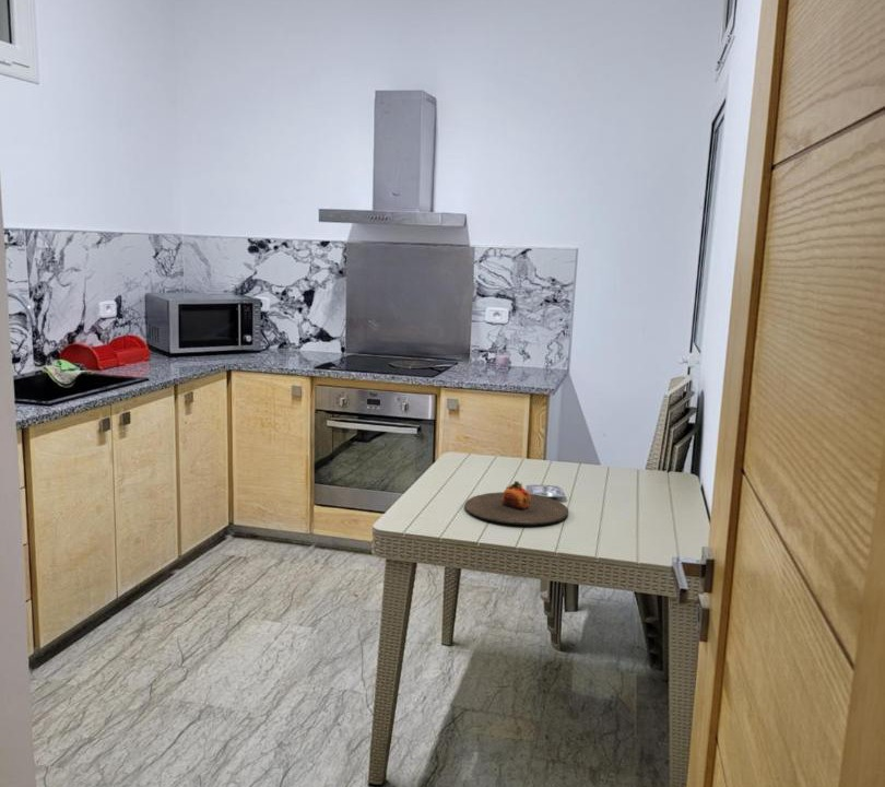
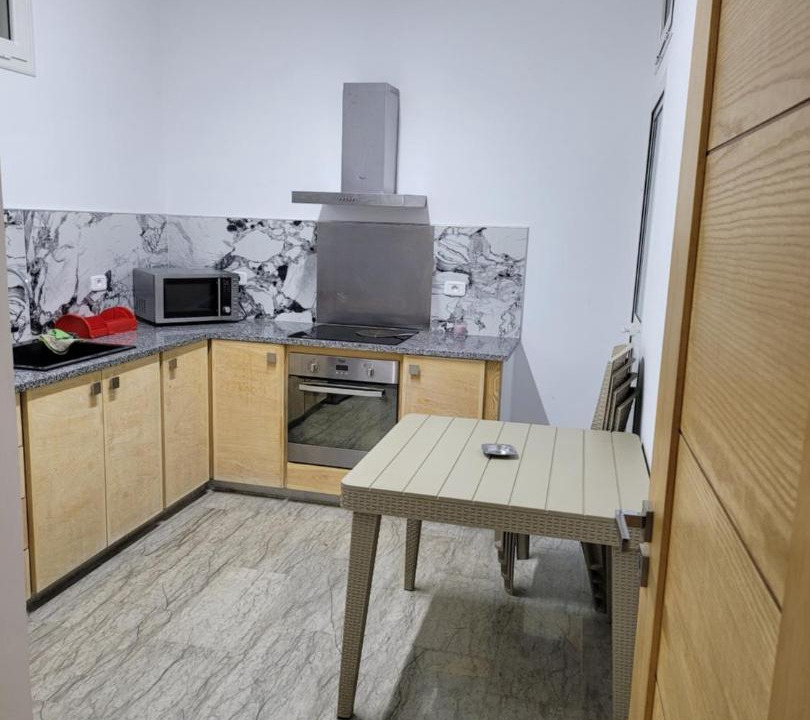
- plate (517, 495)
